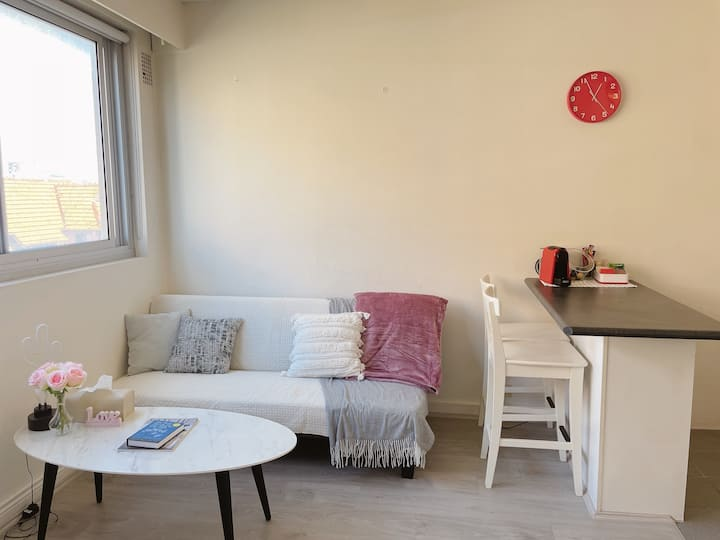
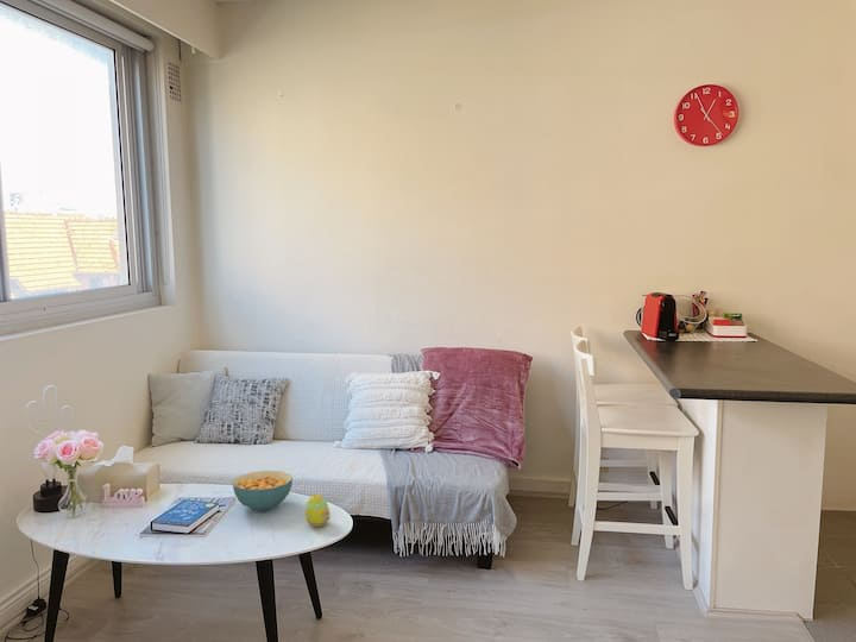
+ cereal bowl (263, 493)
+ egg (317, 509)
